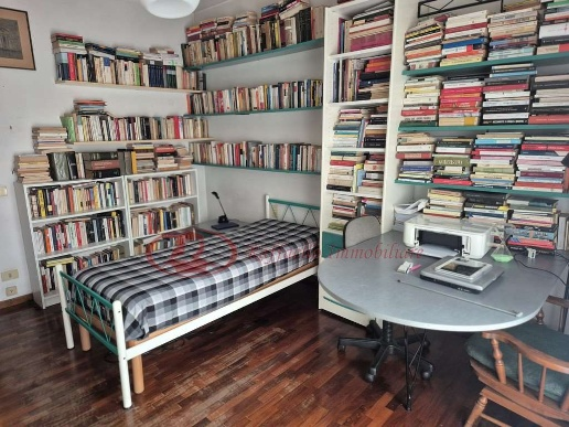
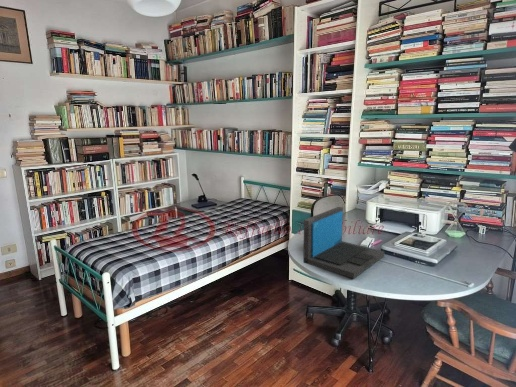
+ laptop (341, 238)
